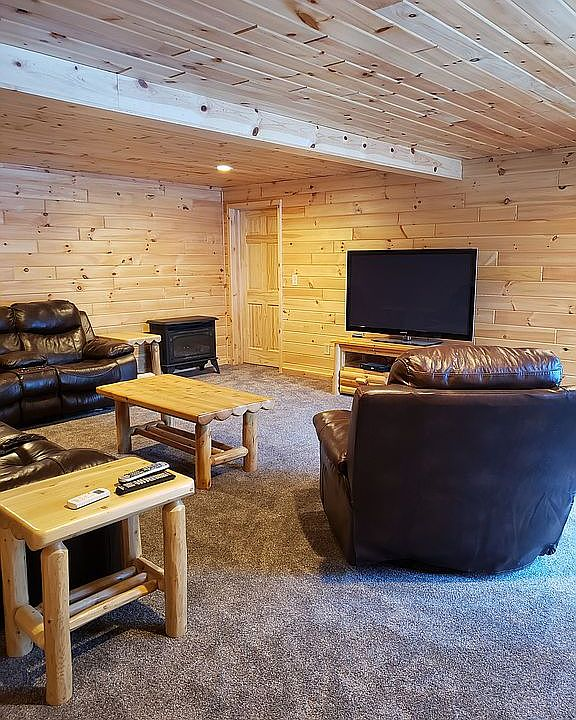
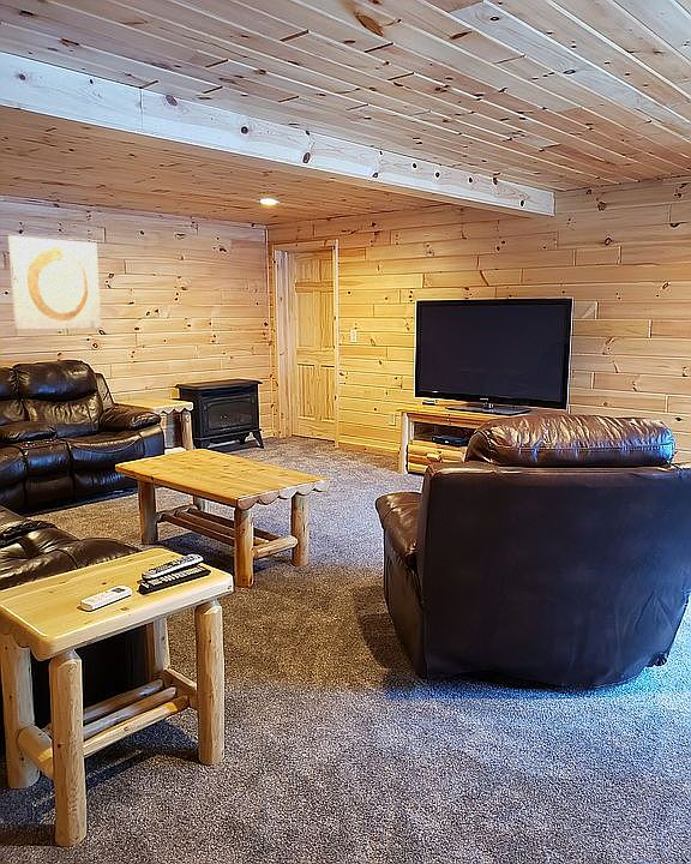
+ wall art (56, 284)
